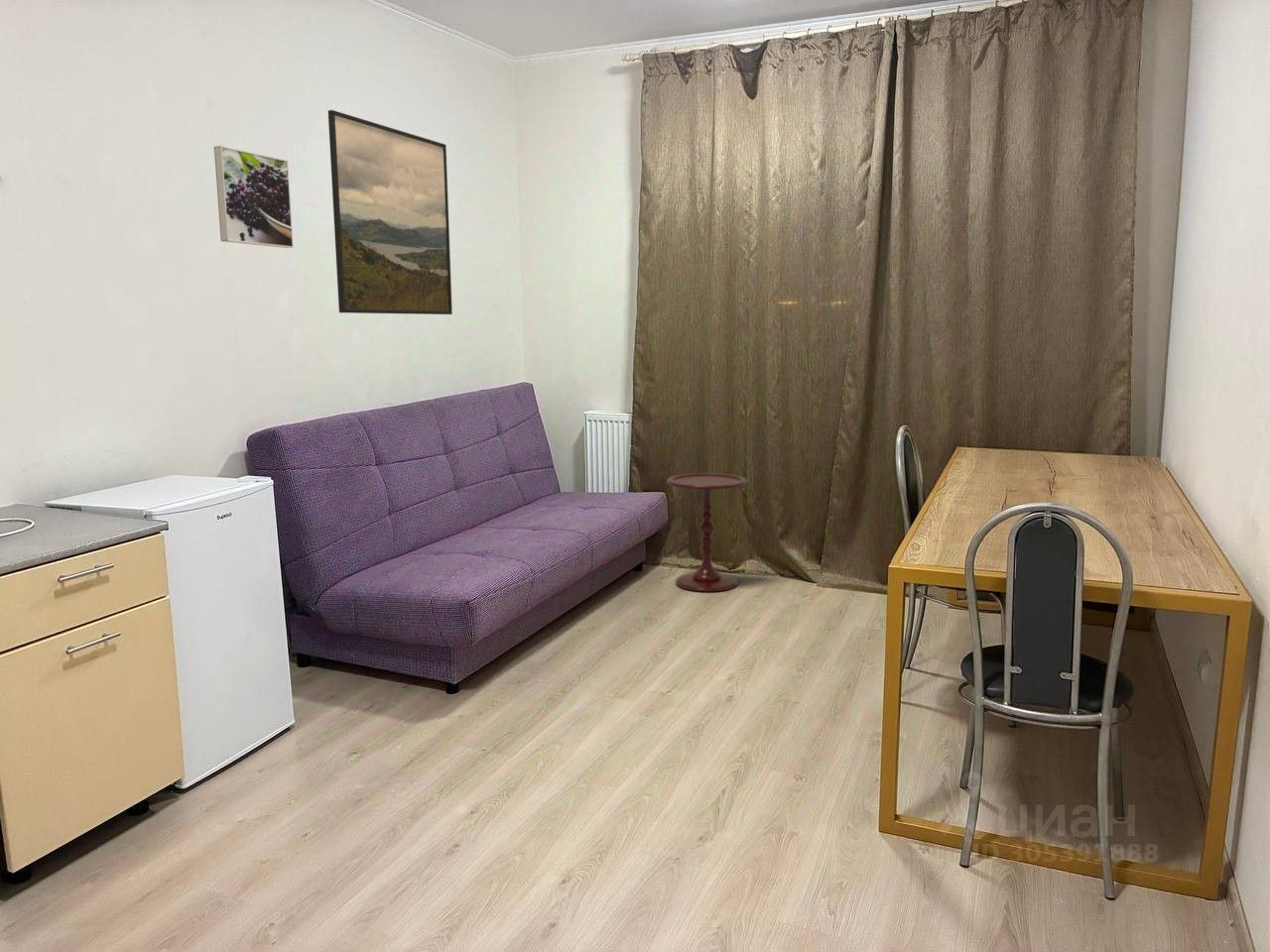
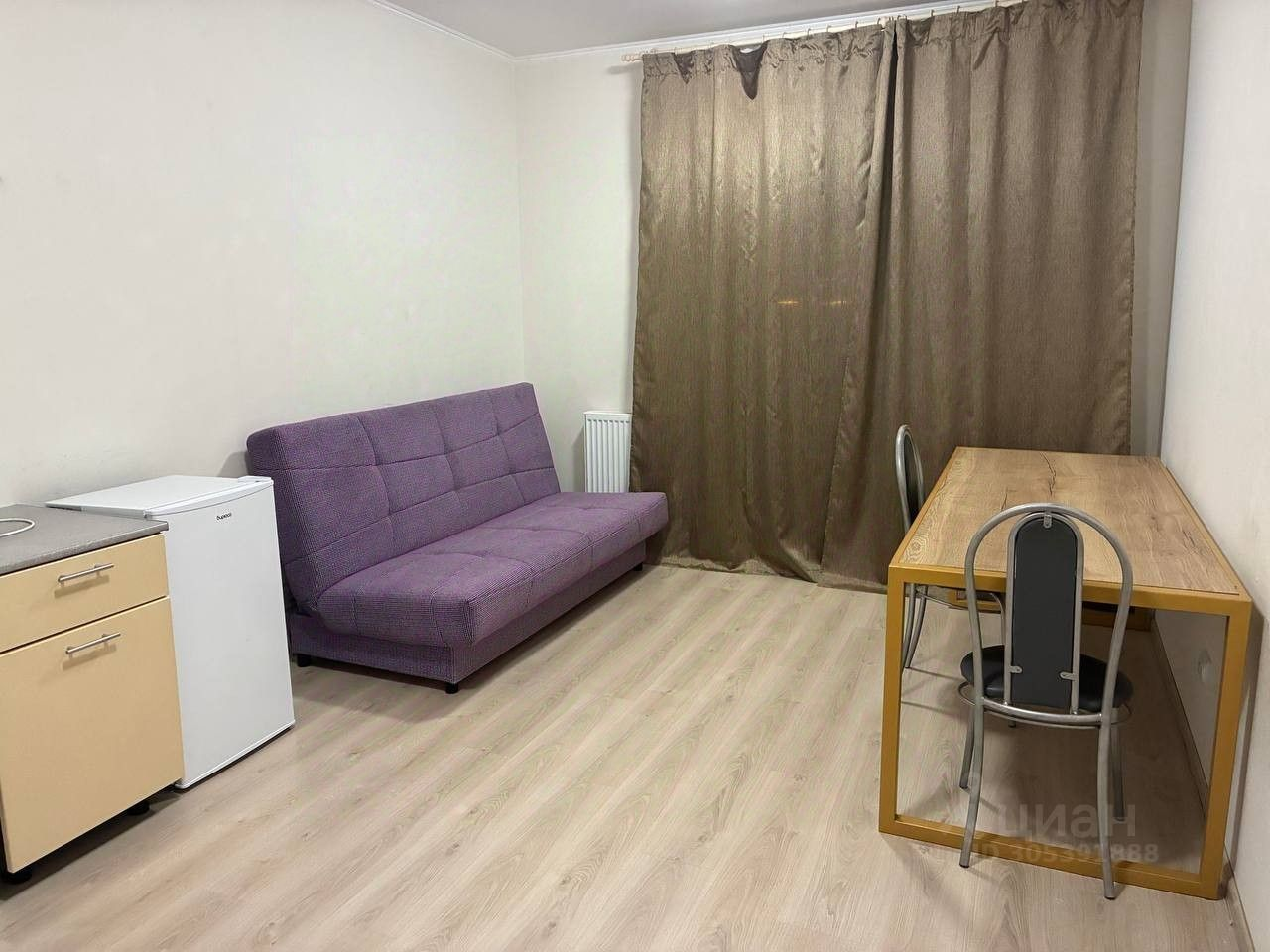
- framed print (396, 222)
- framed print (255, 199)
- side table (706, 532)
